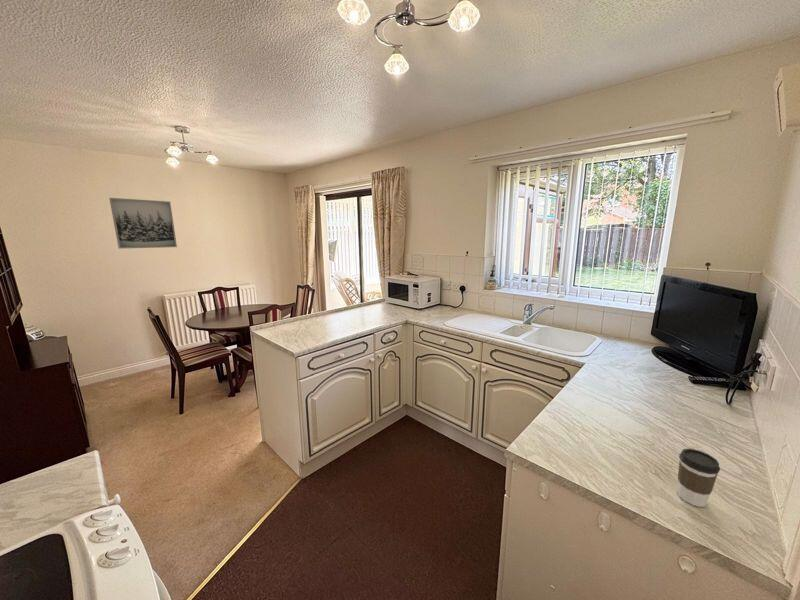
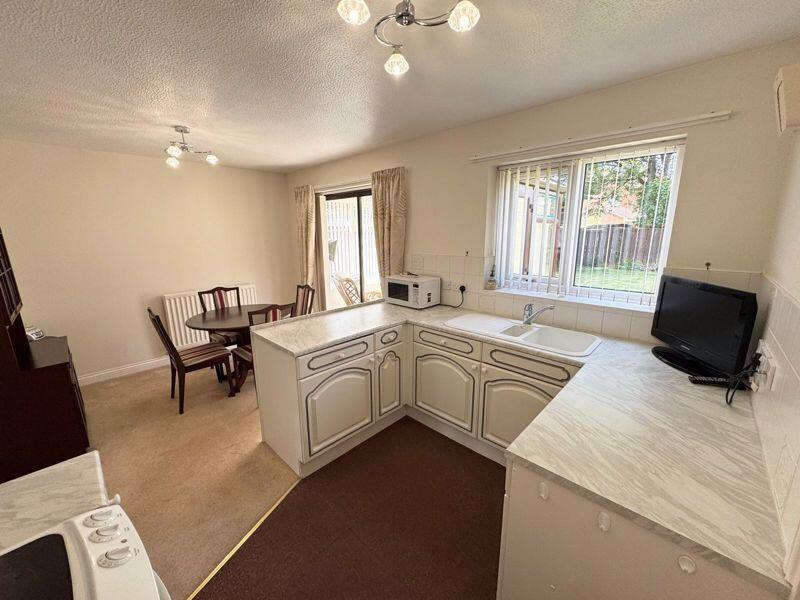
- coffee cup (695, 477)
- wall art (145, 224)
